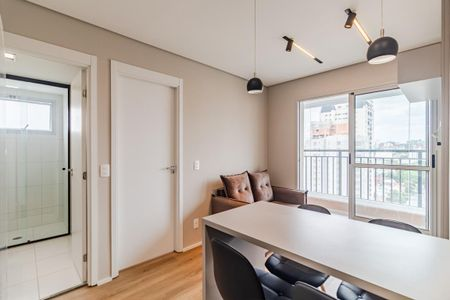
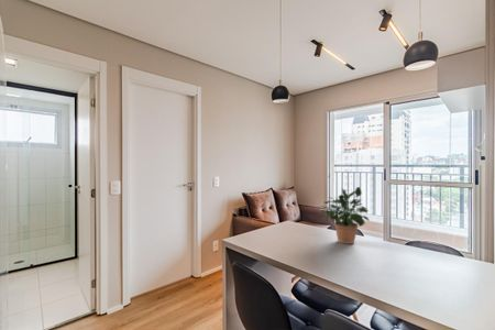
+ potted plant (341, 213)
